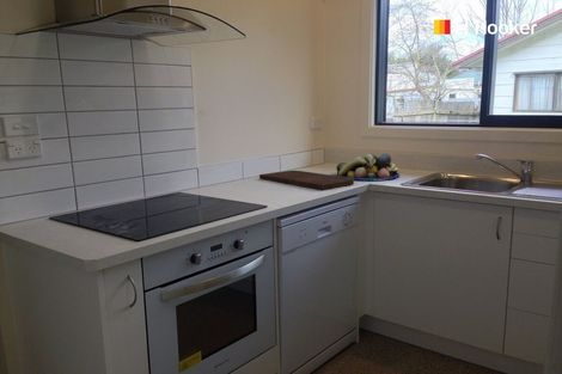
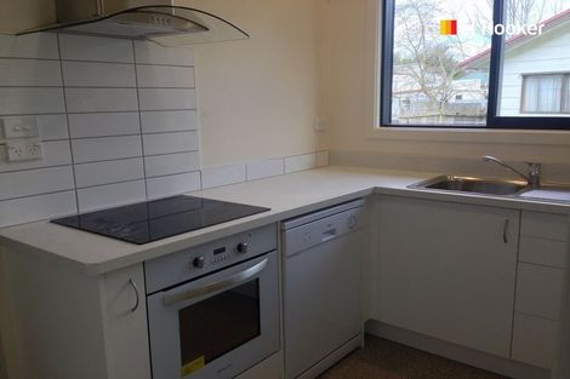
- cutting board (306, 178)
- fruit bowl (367, 164)
